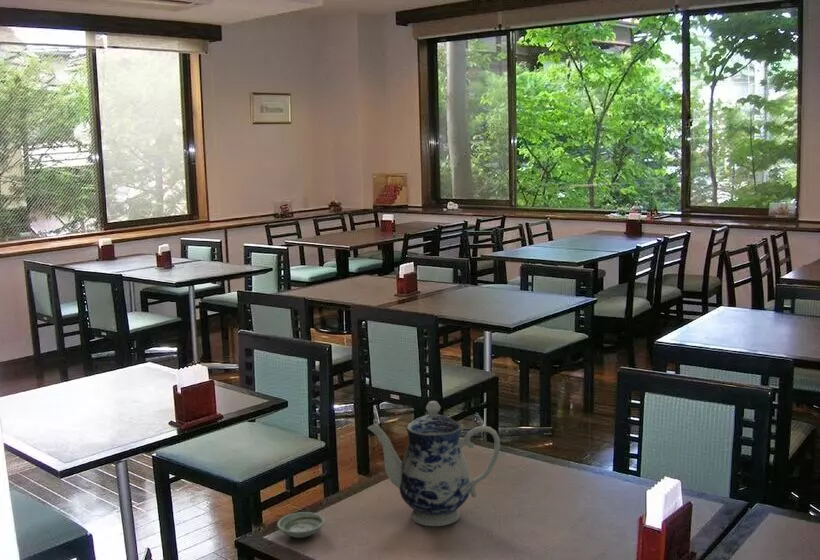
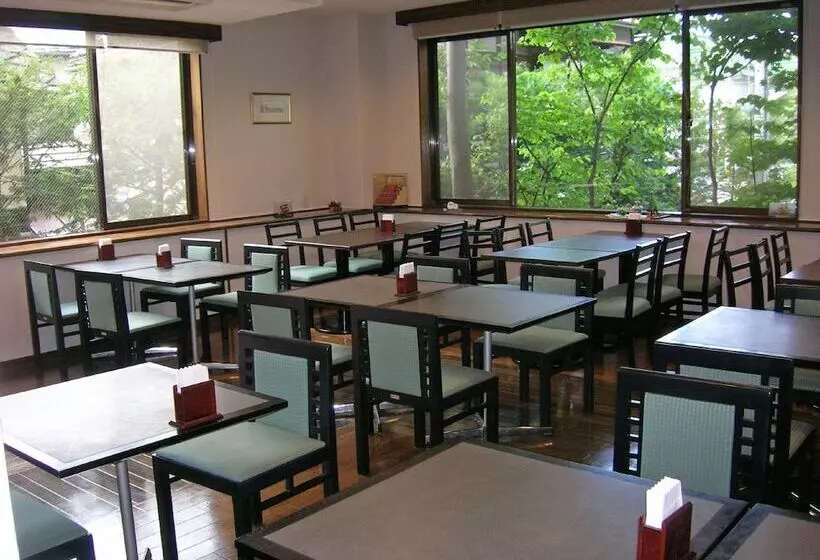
- teapot (434, 459)
- saucer (301, 527)
